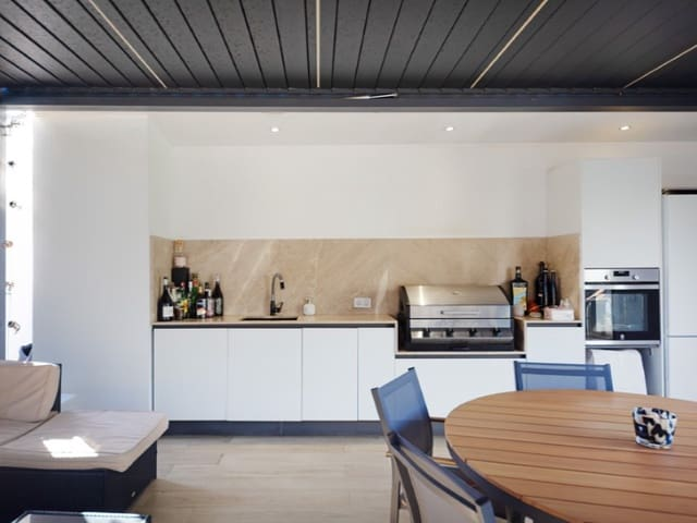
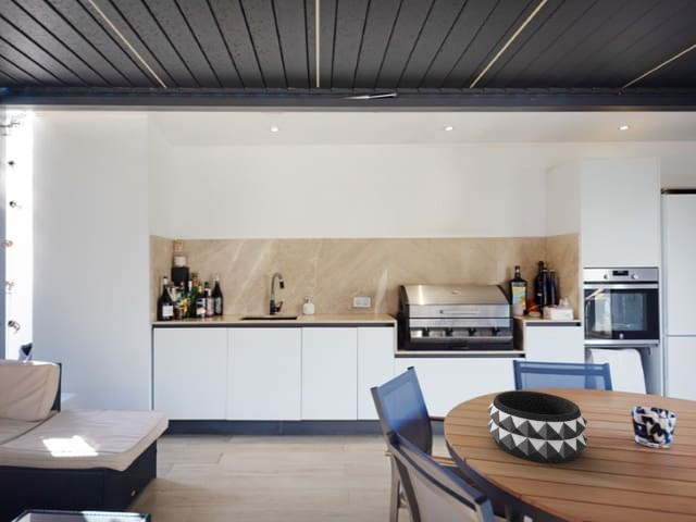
+ decorative bowl (535, 423)
